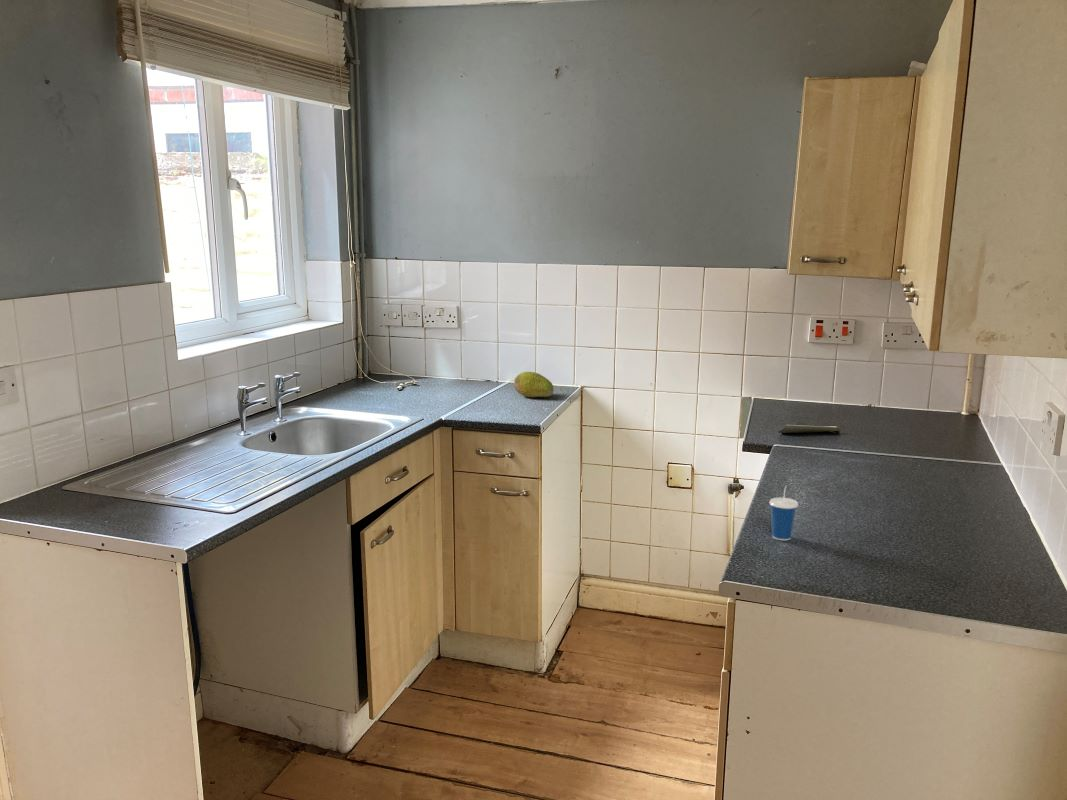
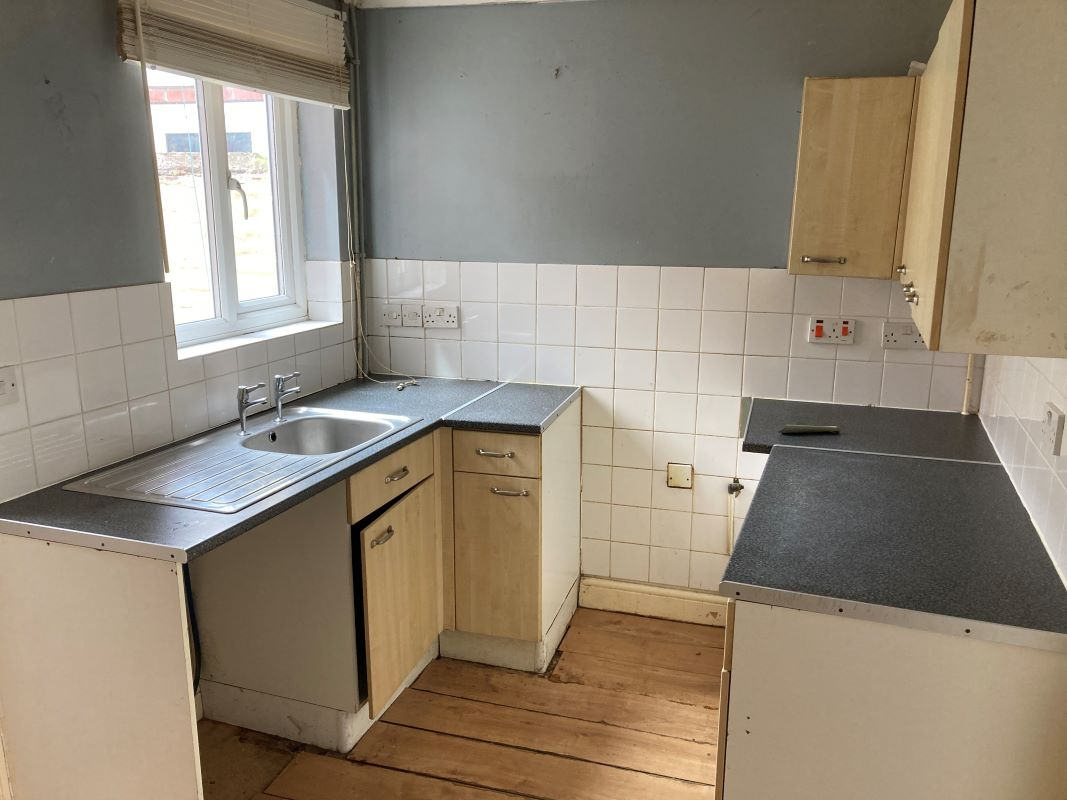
- fruit (534, 384)
- cup (783, 509)
